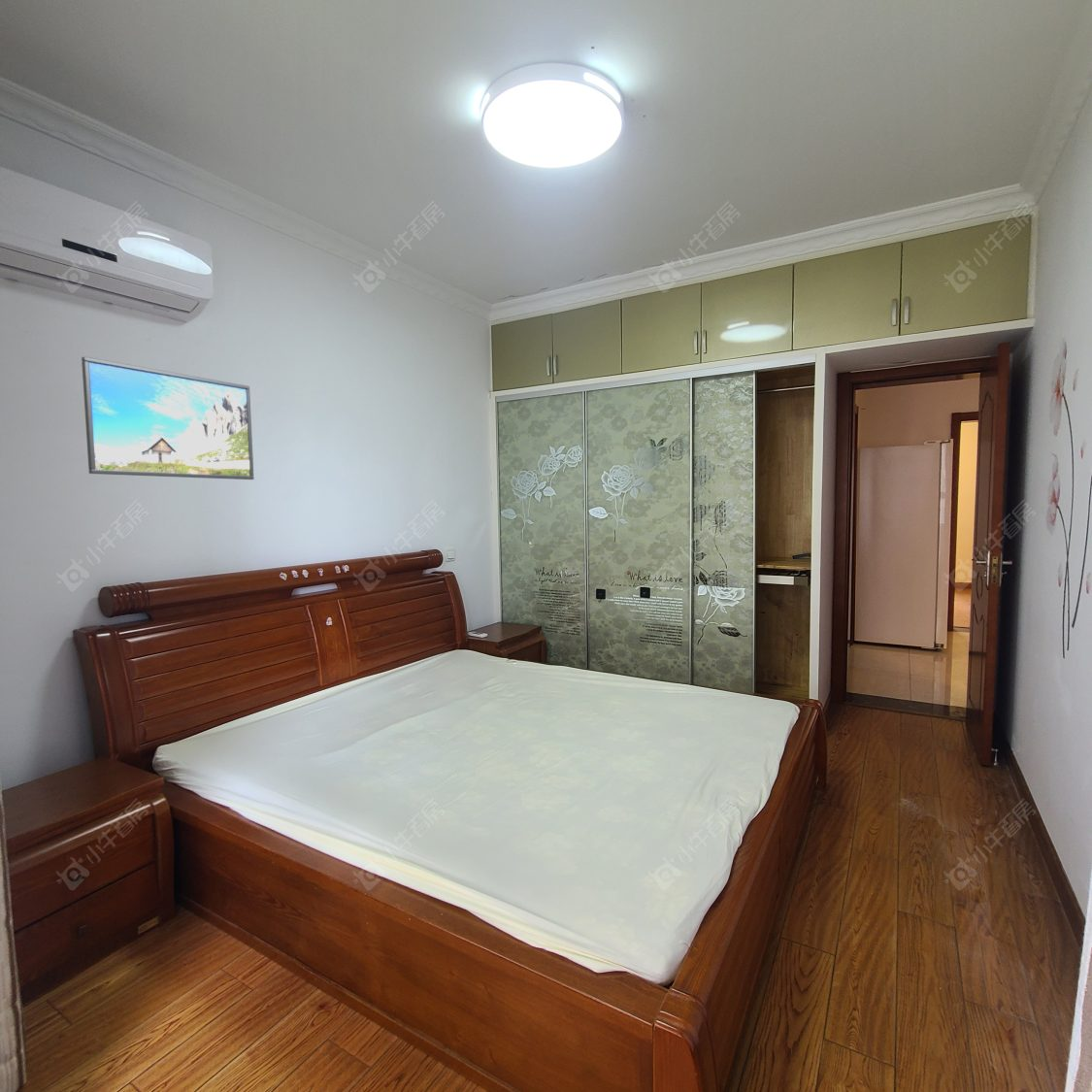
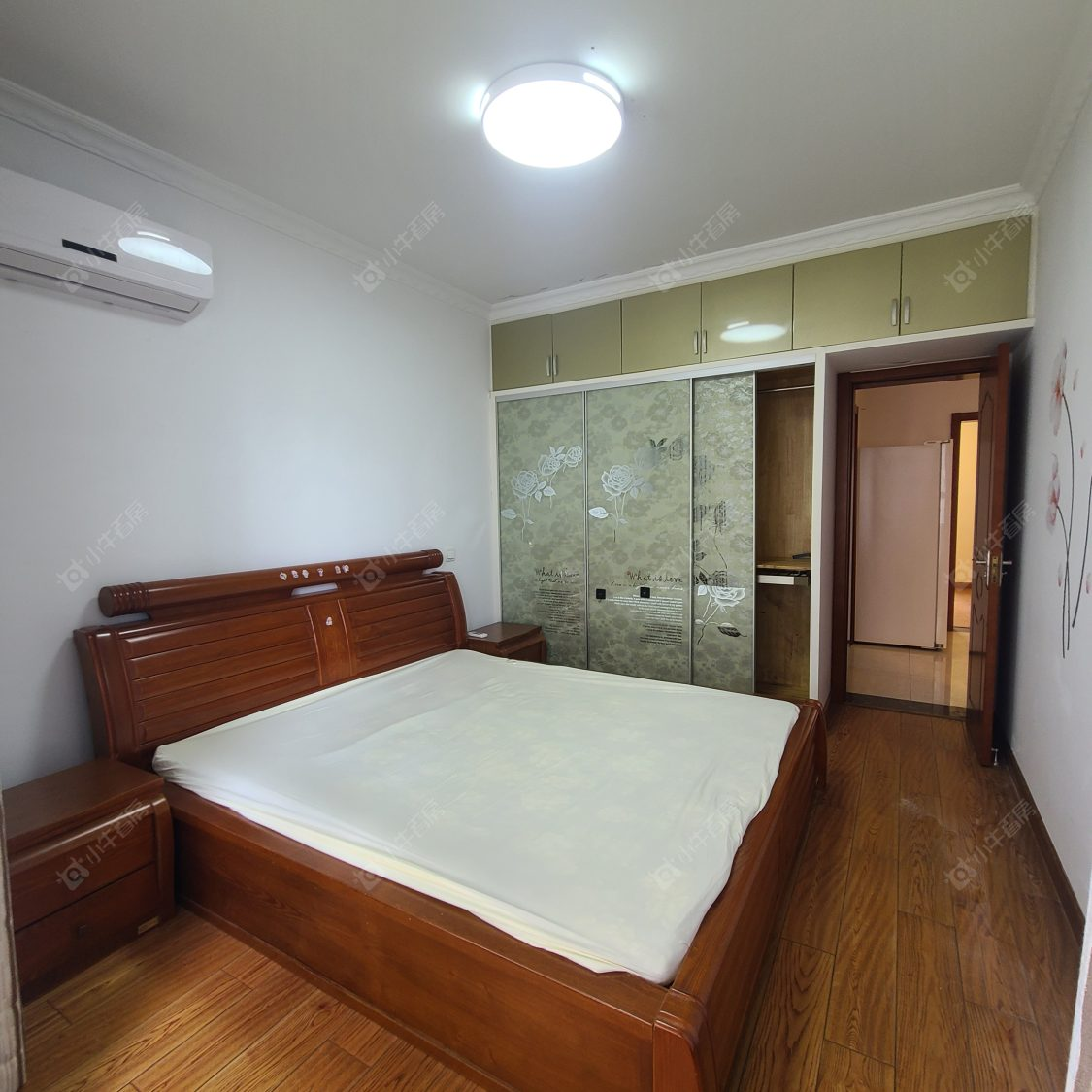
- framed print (177, 425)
